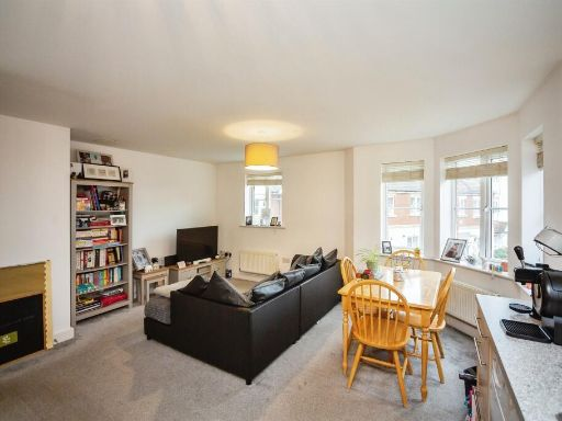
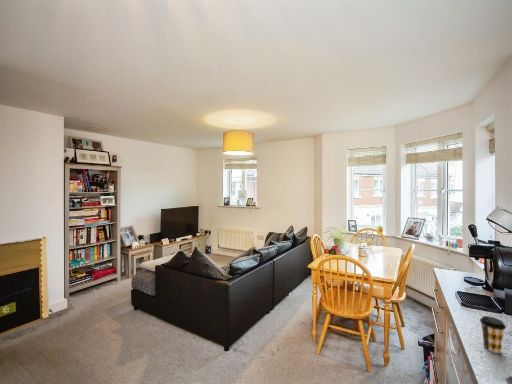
+ coffee cup (492, 334)
